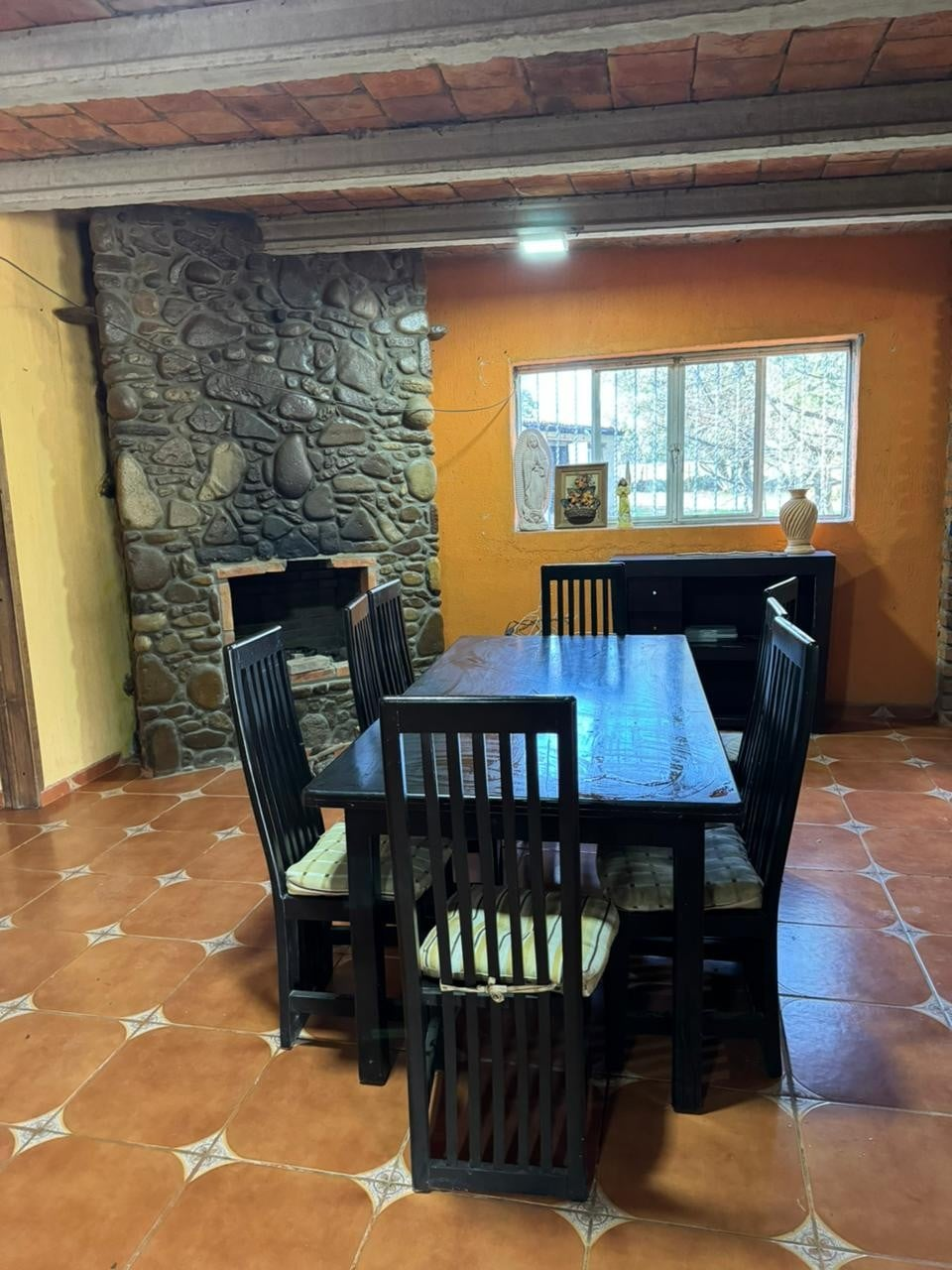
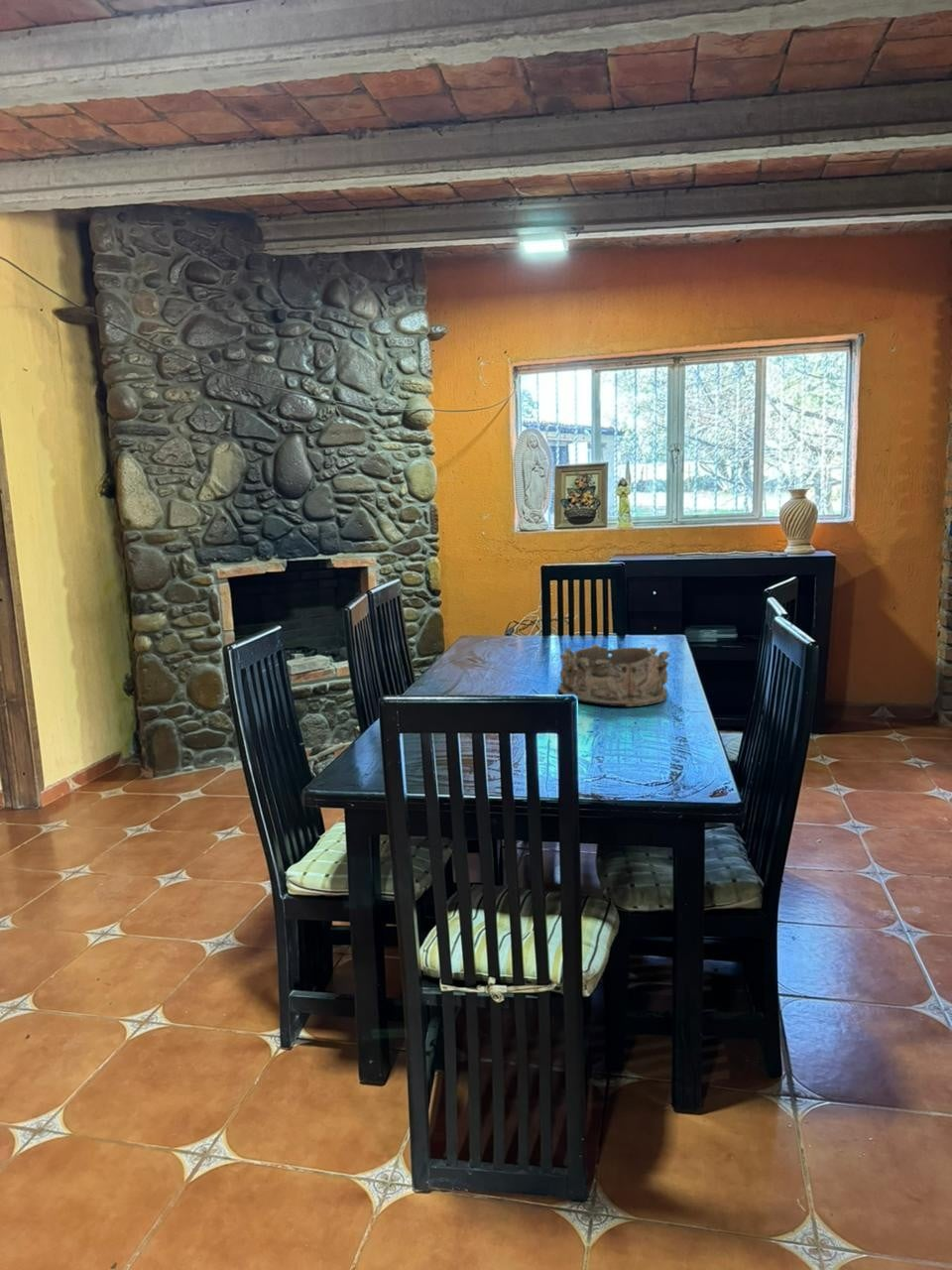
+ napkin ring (612, 670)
